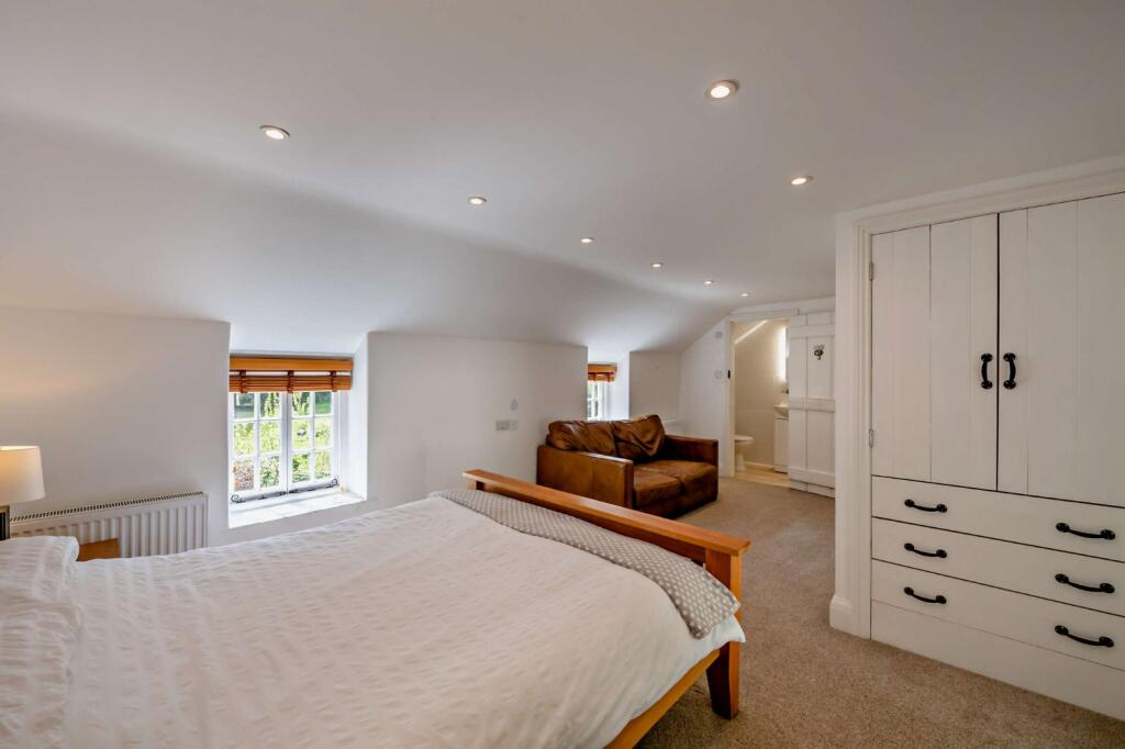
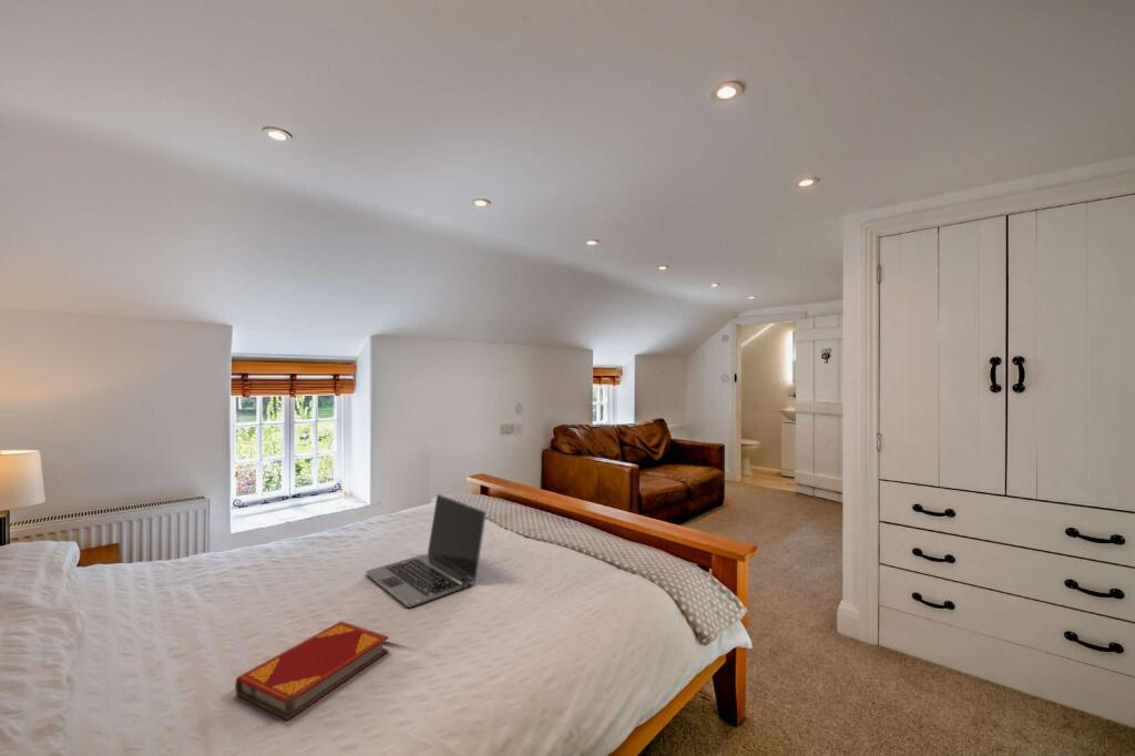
+ hardback book (317, 663)
+ laptop (429, 543)
